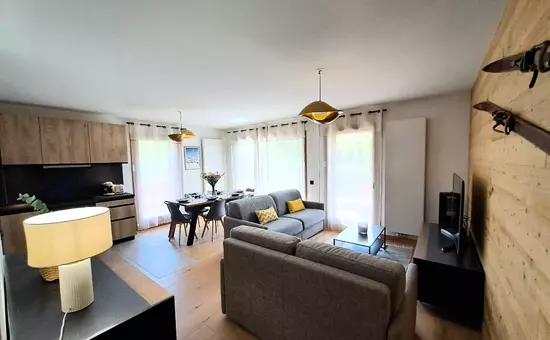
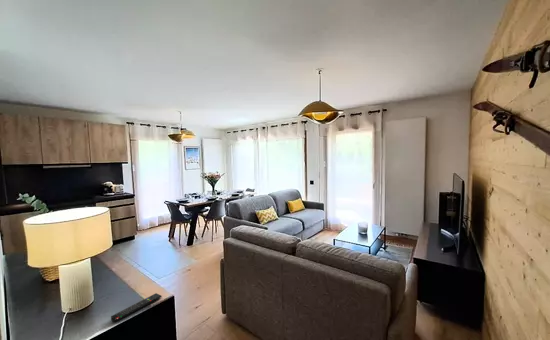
+ remote control (137, 306)
